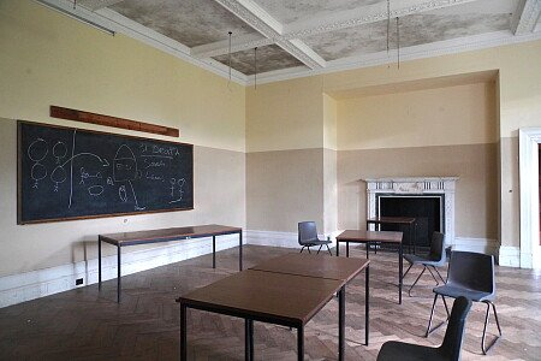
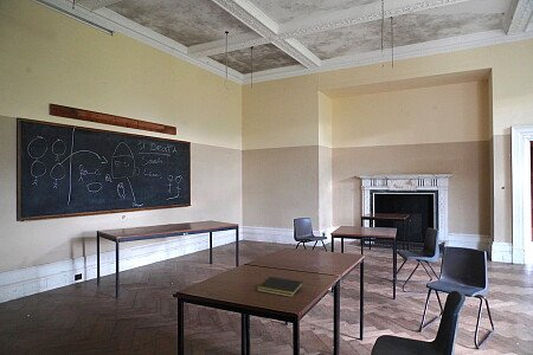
+ notepad (280, 285)
